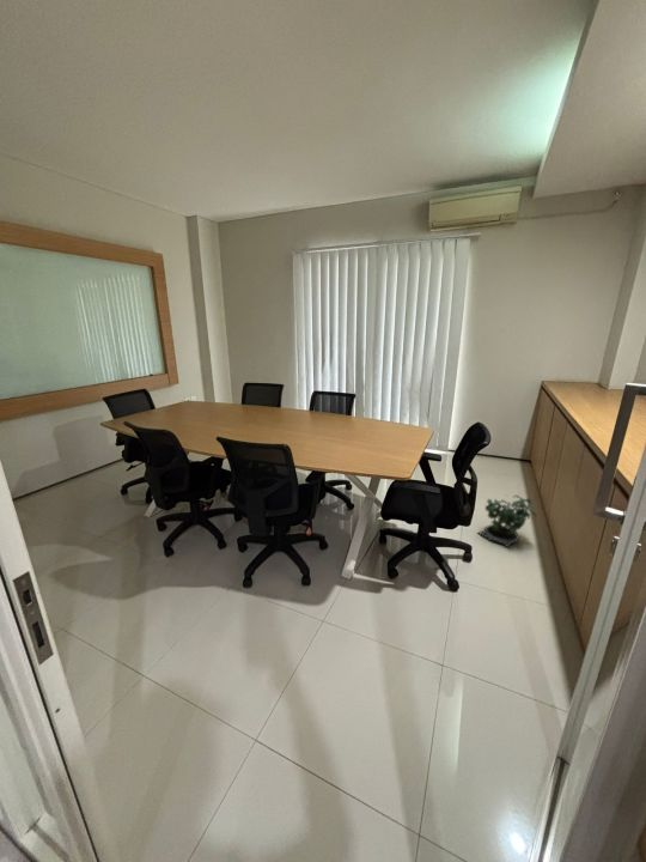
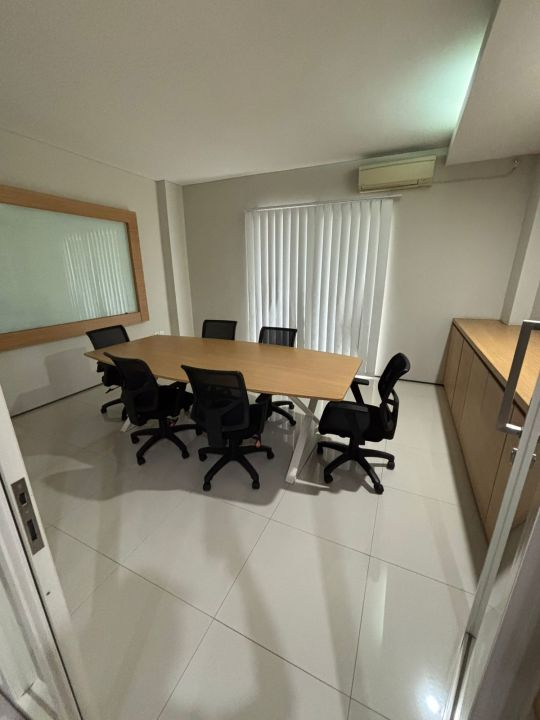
- potted plant (507, 516)
